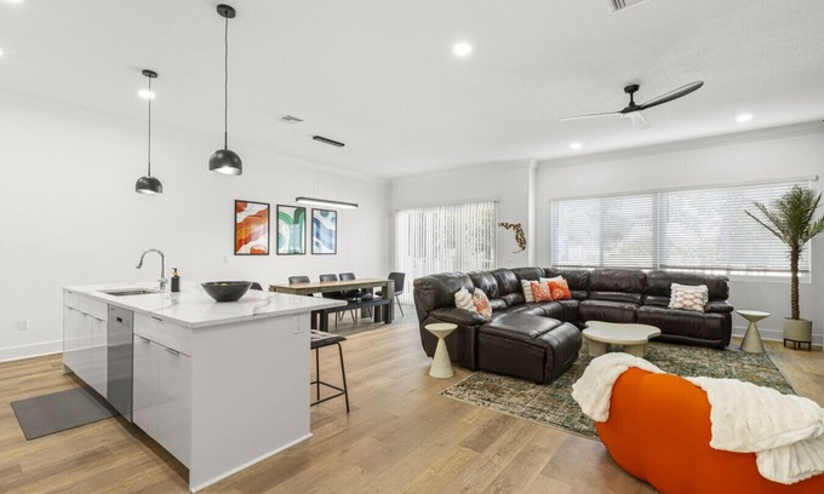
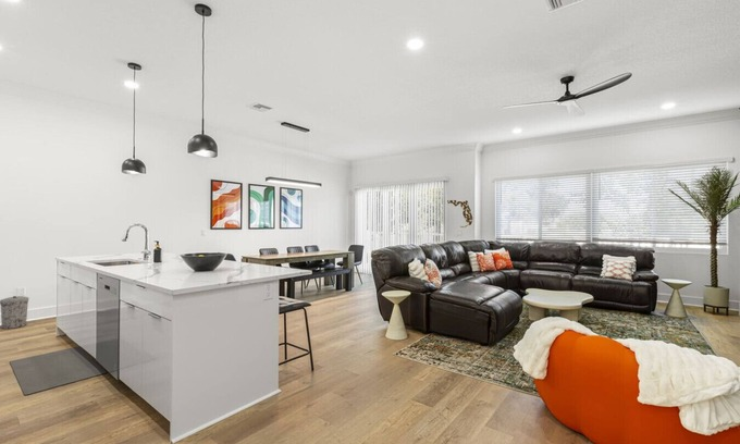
+ trash can (14, 311)
